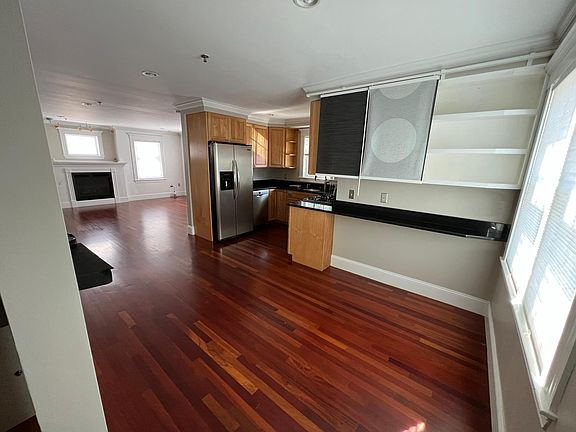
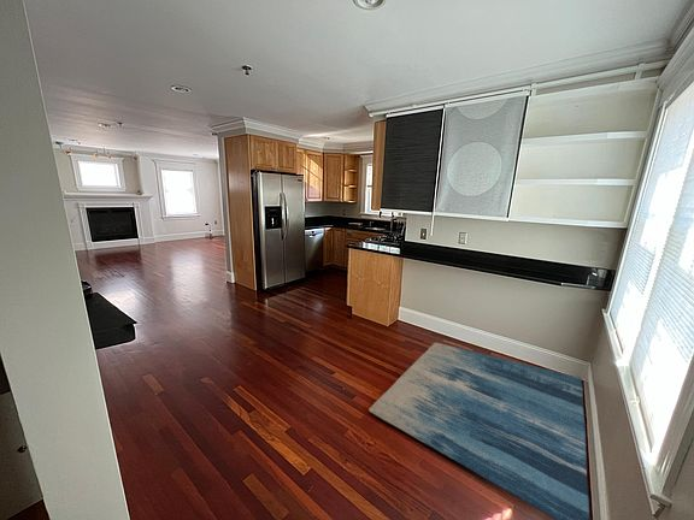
+ rug (489, 383)
